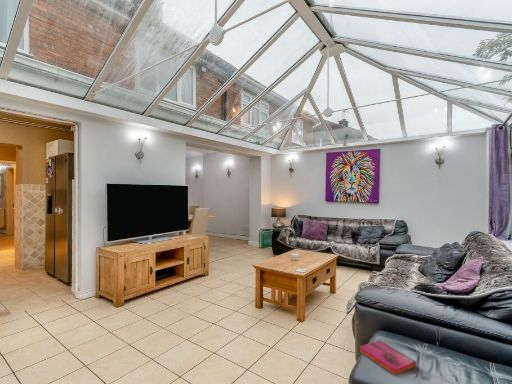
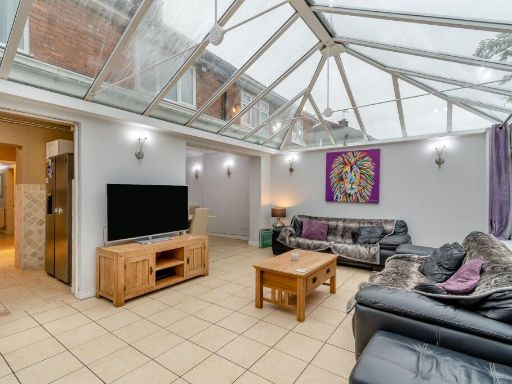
- hardback book (386, 356)
